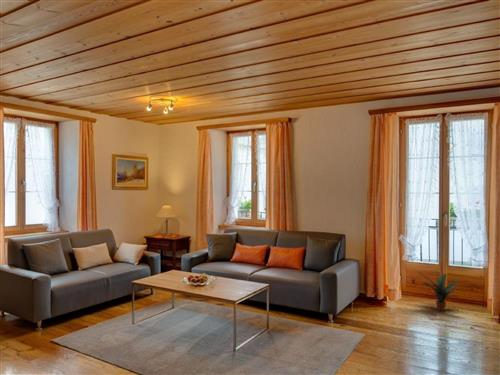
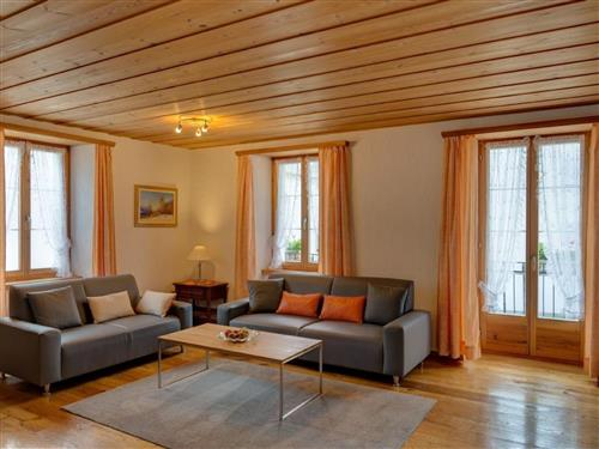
- potted plant (438, 290)
